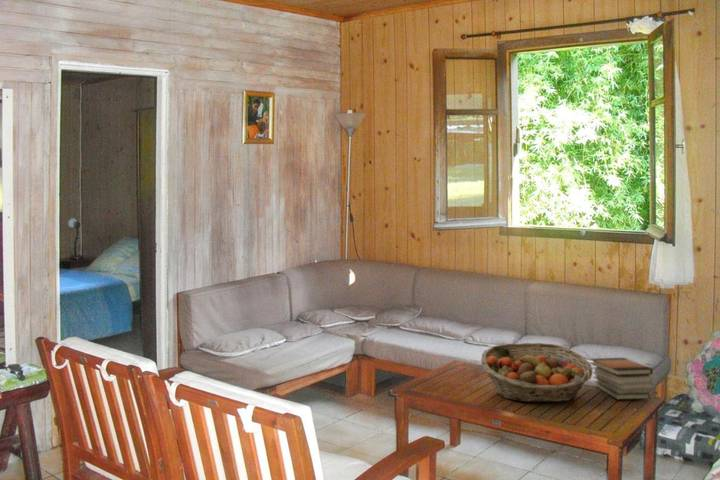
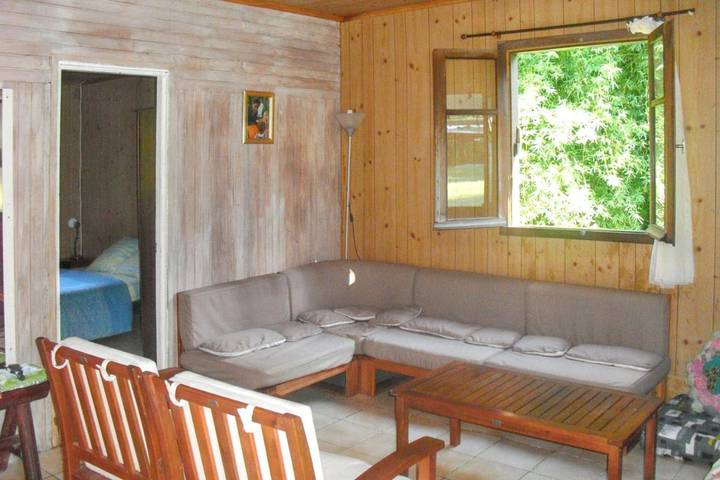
- fruit basket (535, 371)
- book stack (621, 378)
